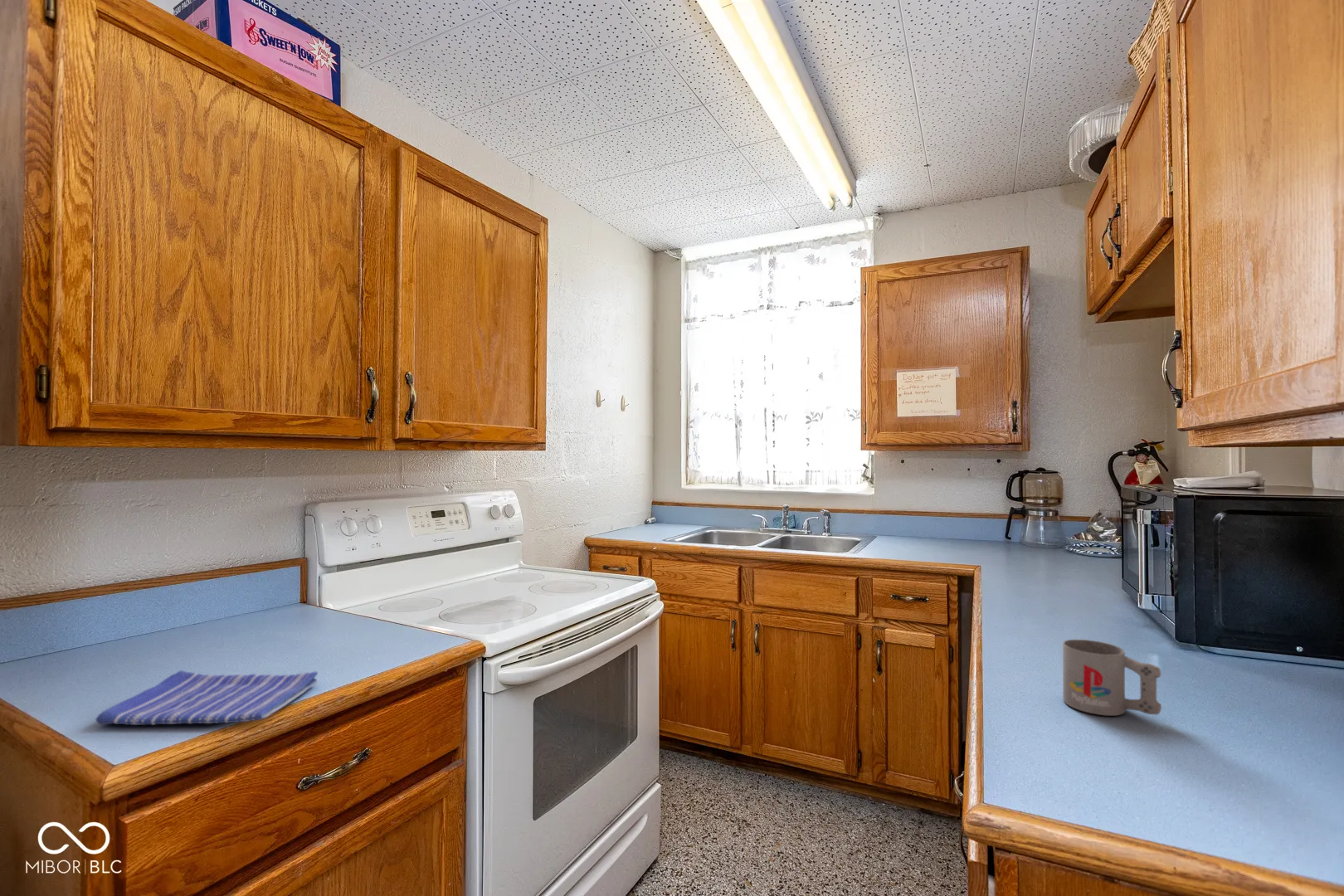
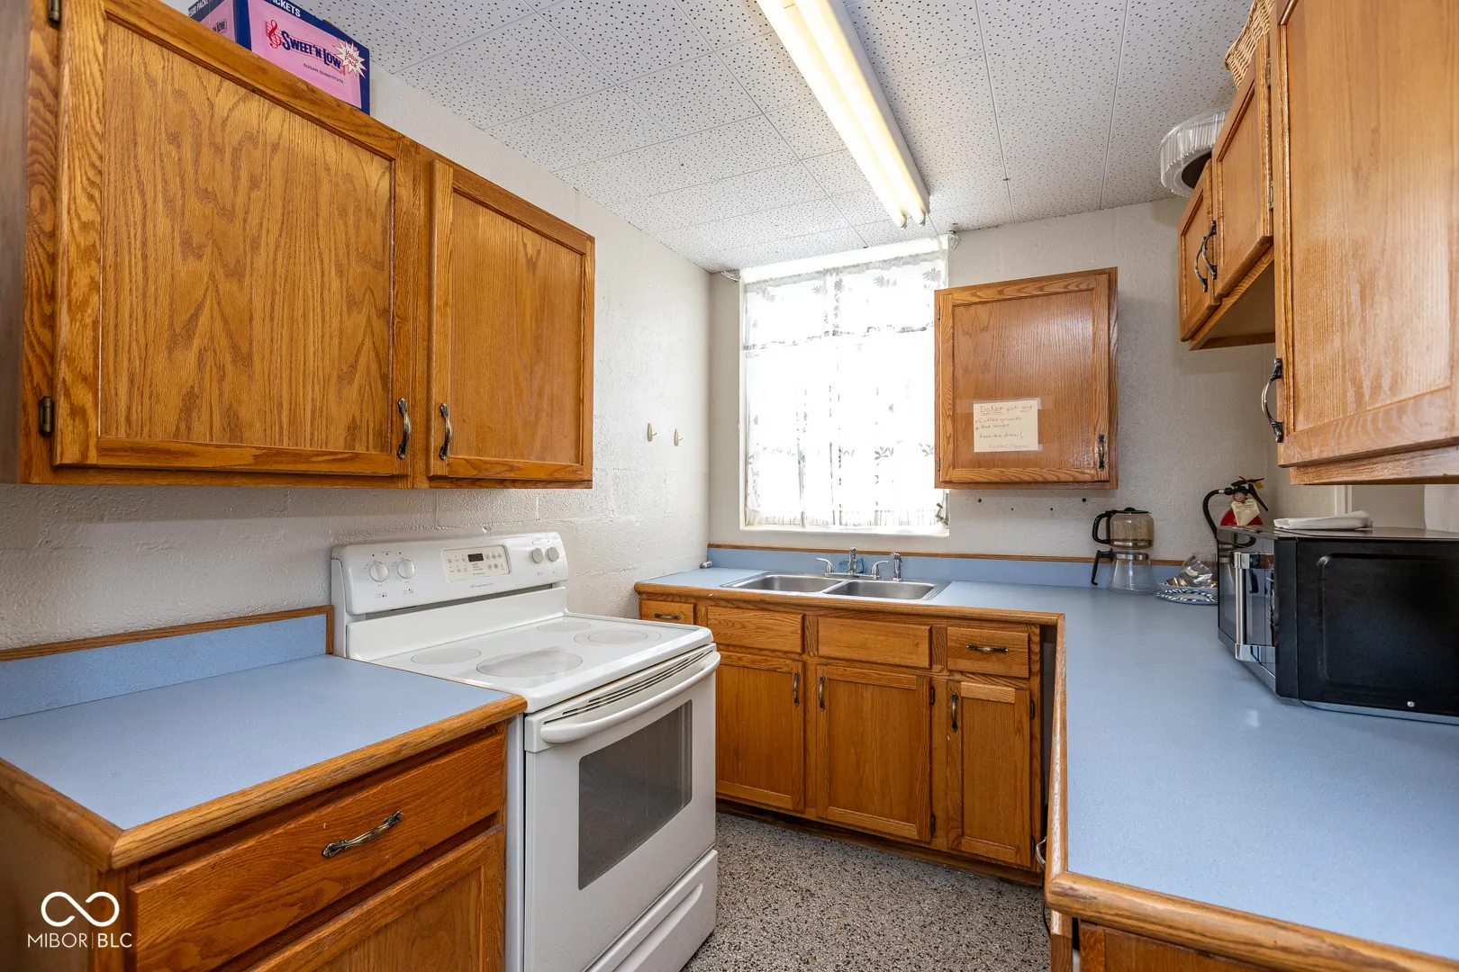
- dish towel (216, 694)
- mug (1110, 679)
